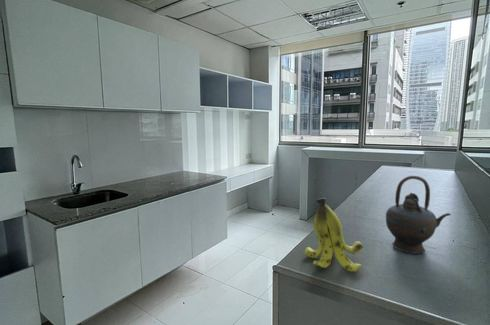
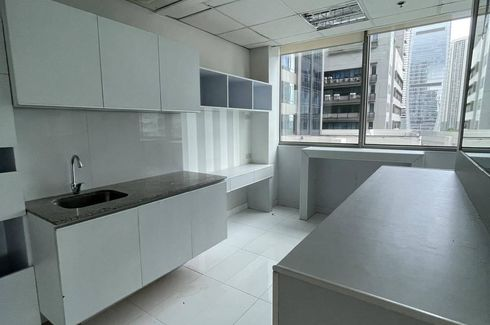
- banana (333, 229)
- teapot (416, 213)
